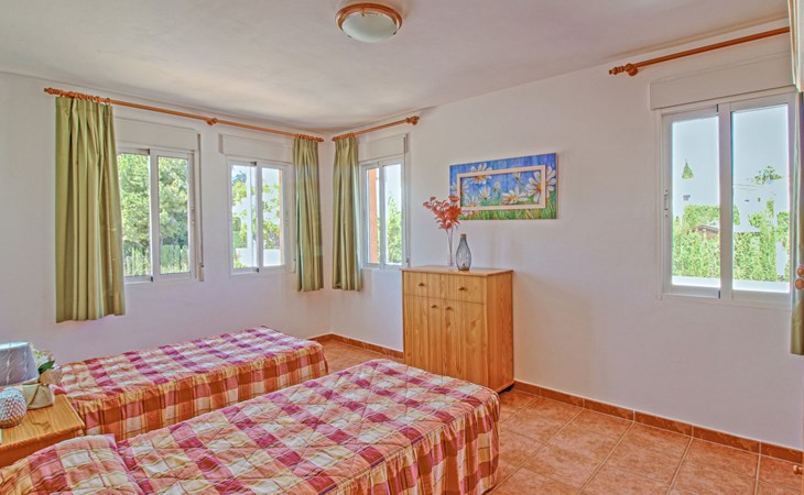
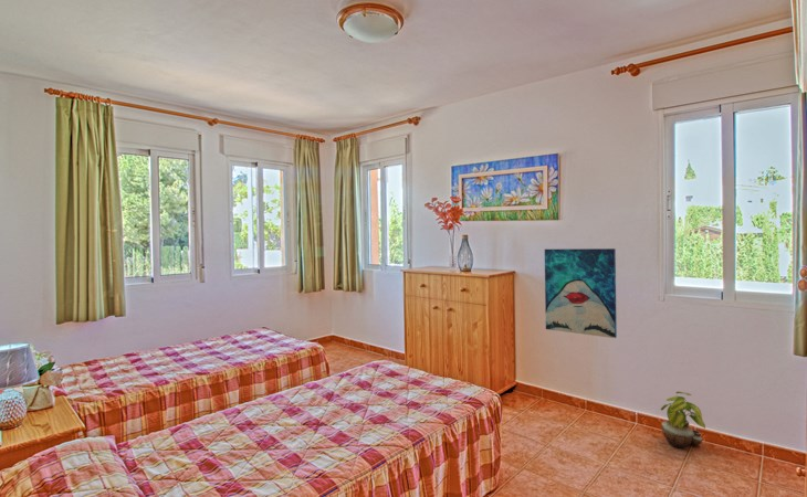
+ potted plant (682, 419)
+ wall art (578, 290)
